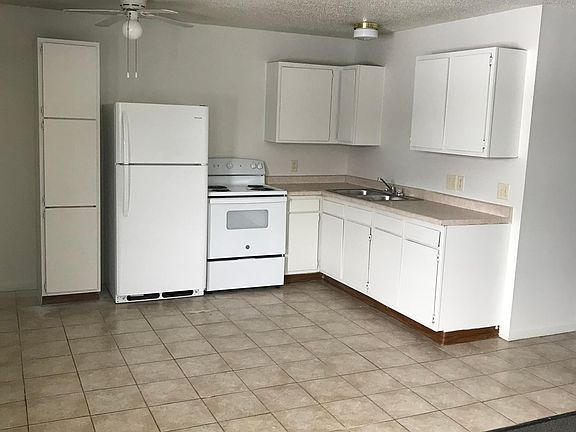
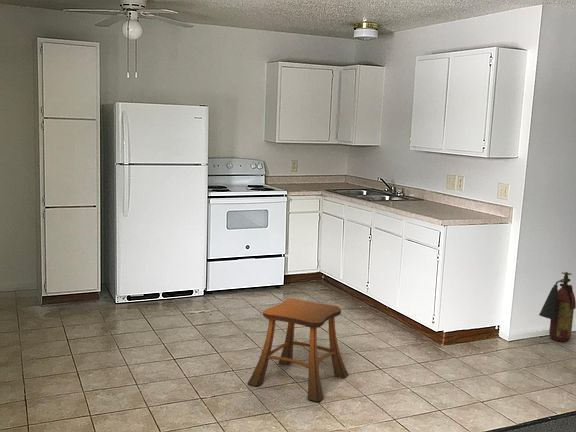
+ stool (301, 344)
+ fire extinguisher (556, 307)
